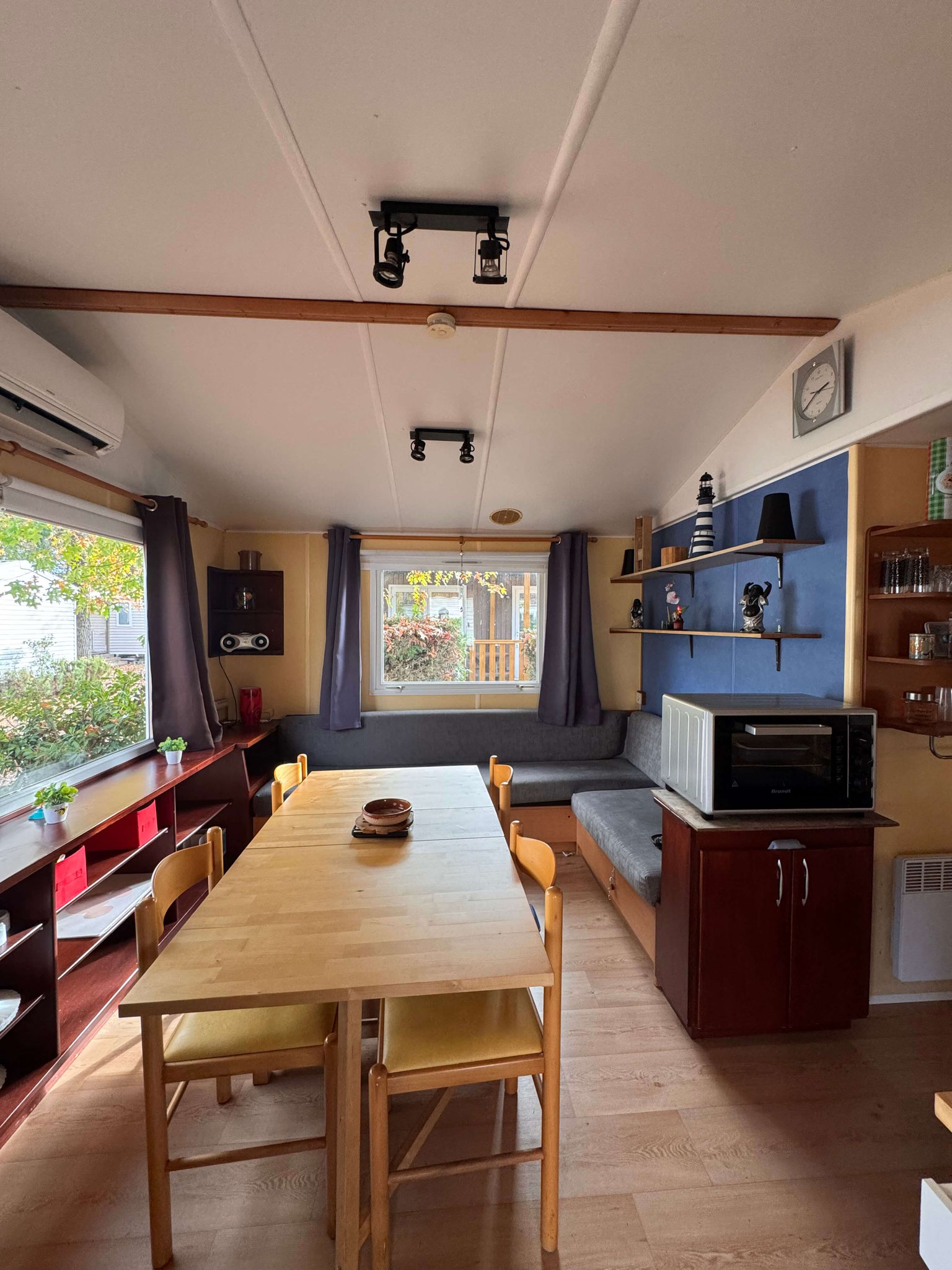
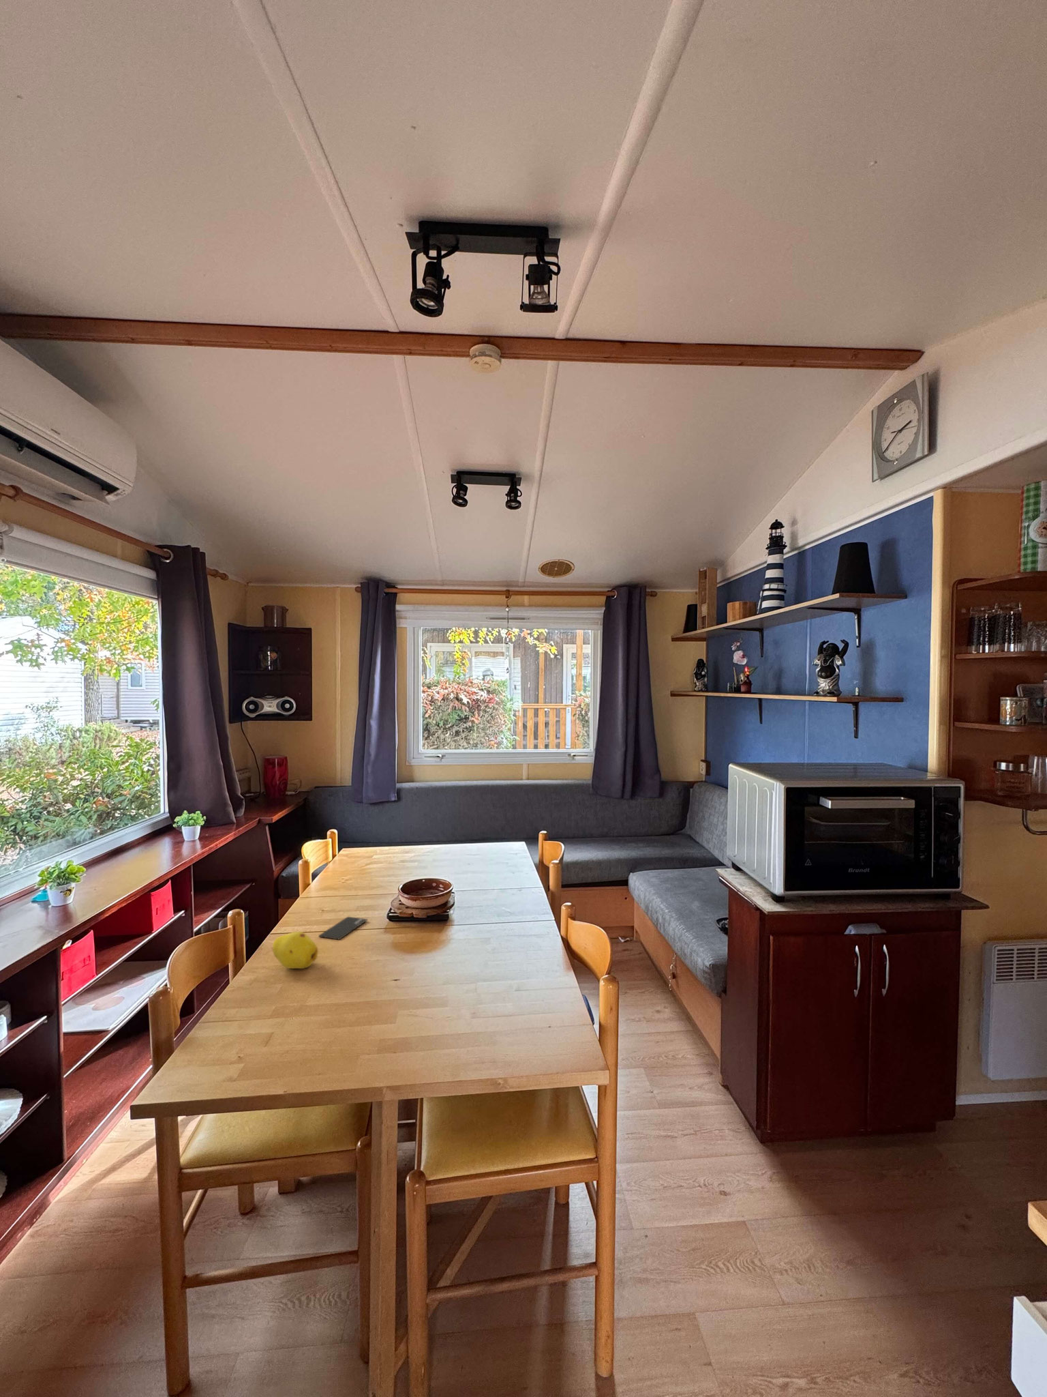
+ smartphone (343, 927)
+ fruit (294, 949)
